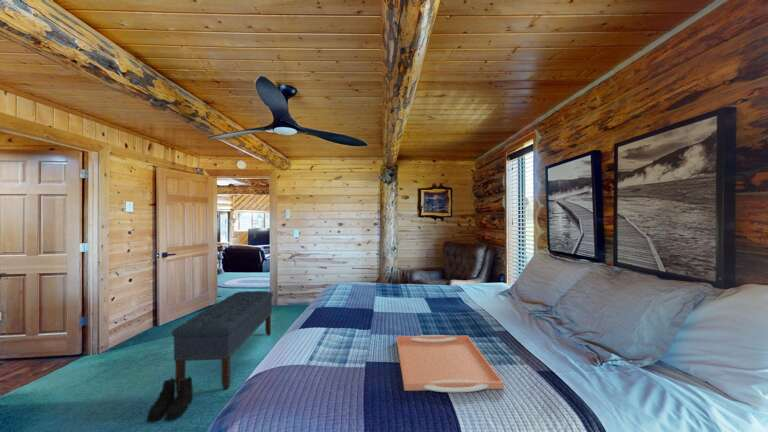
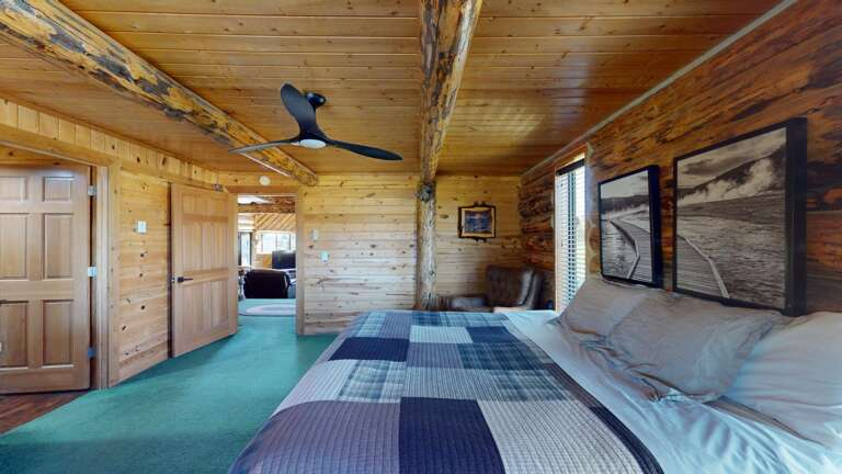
- bench (232, 330)
- serving tray (441, 358)
- boots (171, 396)
